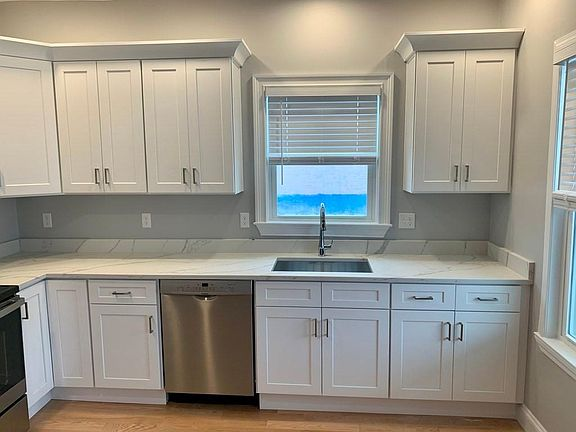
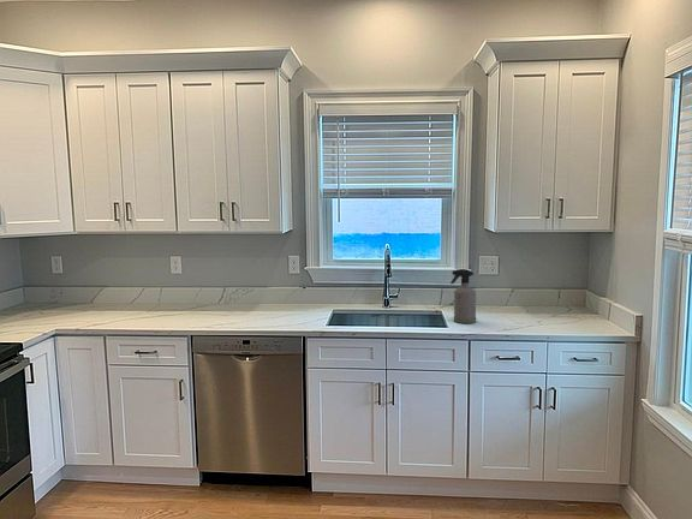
+ spray bottle (463, 294)
